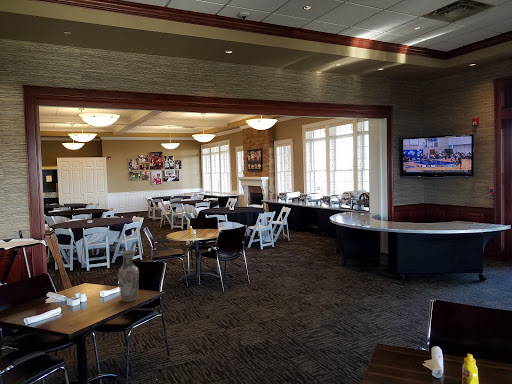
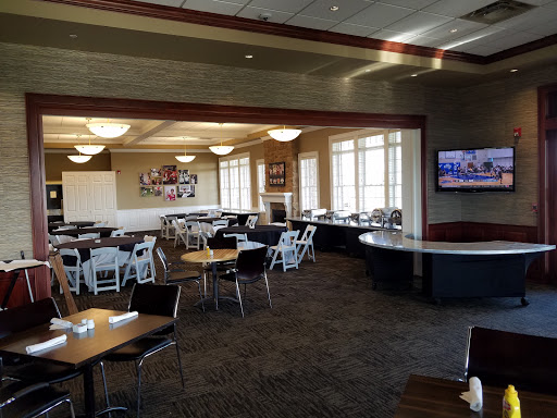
- vase (128, 275)
